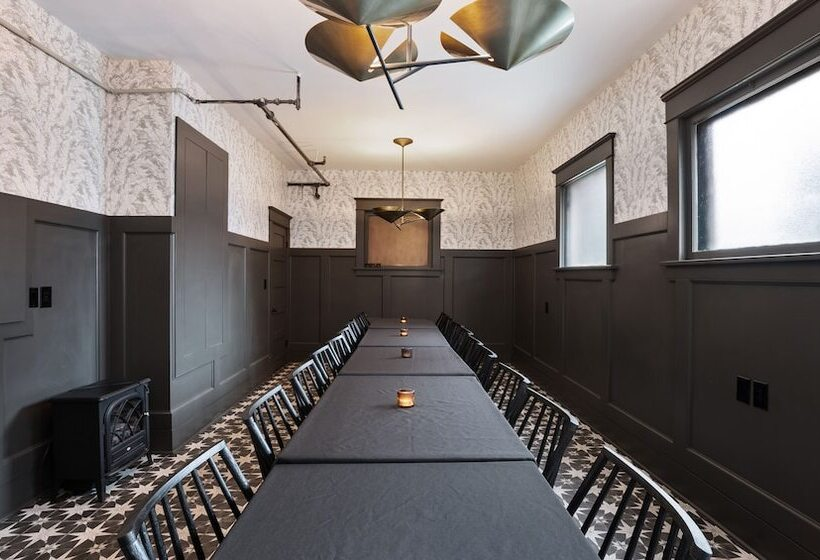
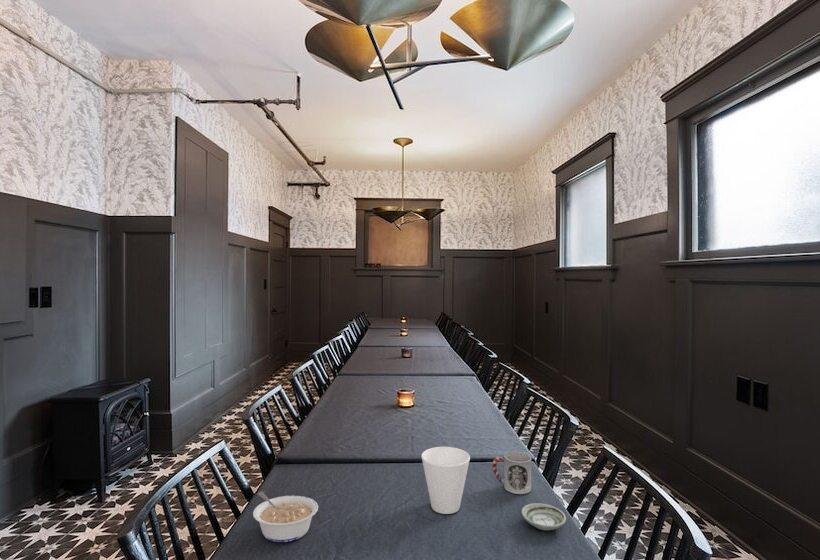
+ legume (283, 517)
+ saucer (543, 519)
+ cup (445, 481)
+ cup (511, 471)
